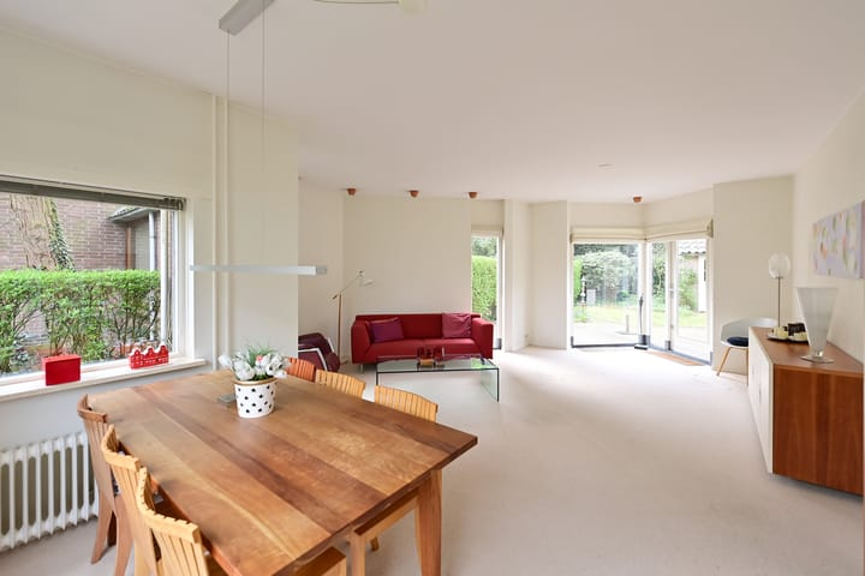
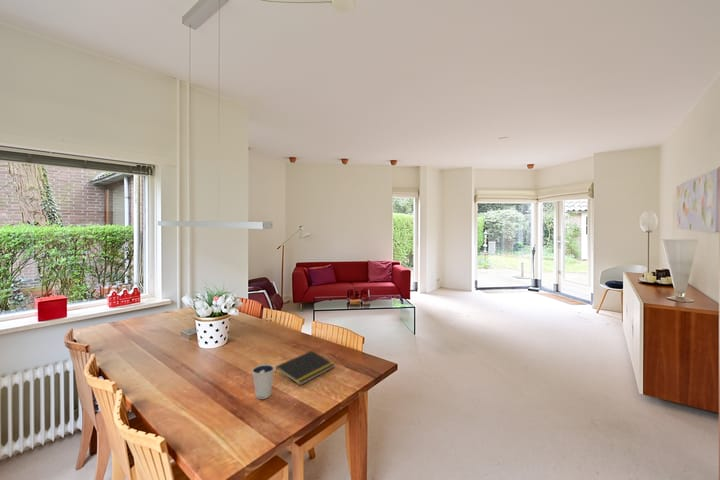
+ dixie cup (263, 382)
+ notepad (306, 366)
